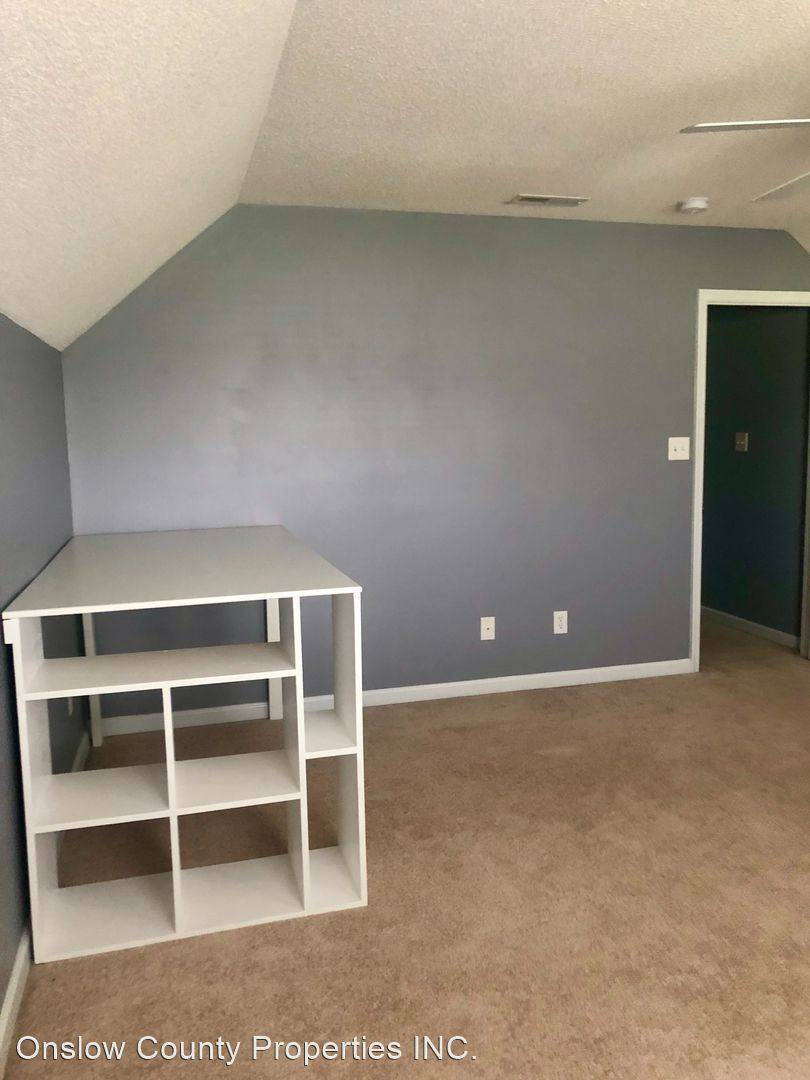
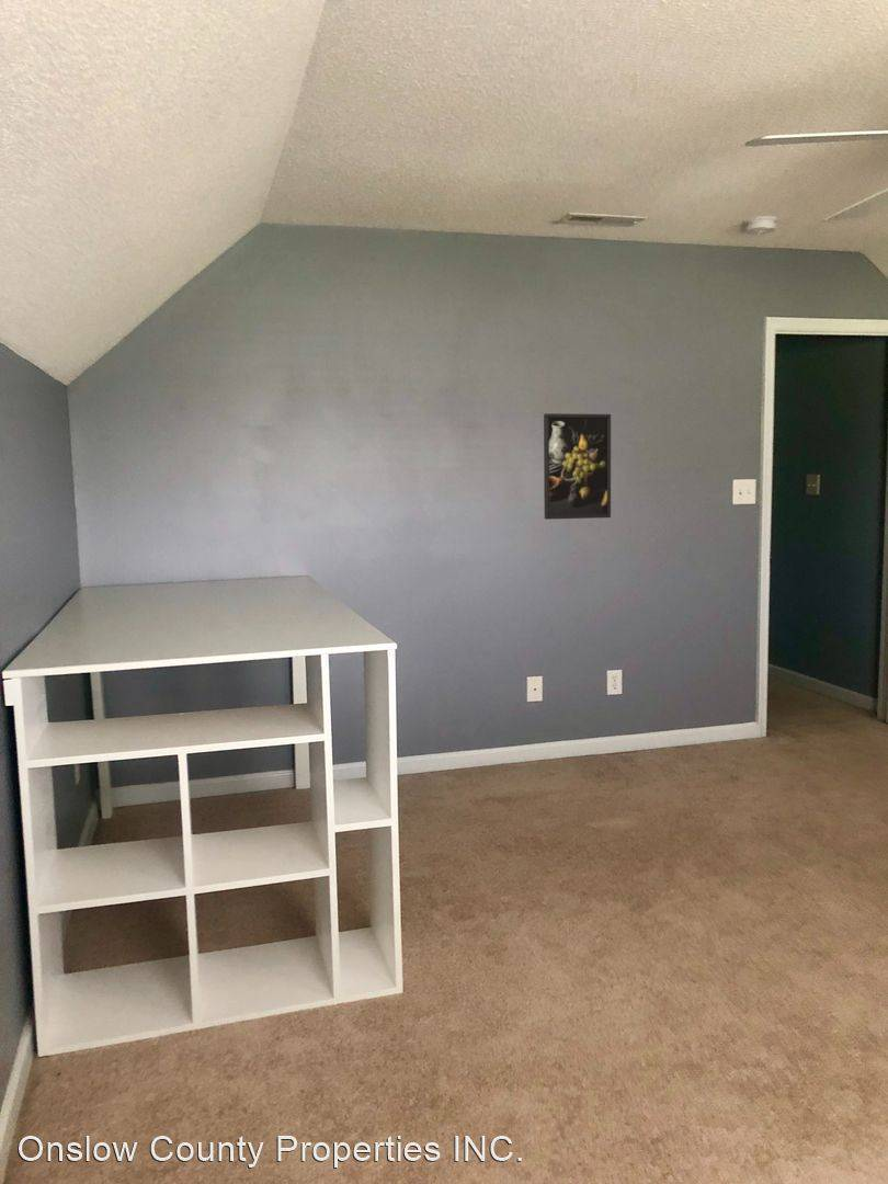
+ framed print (577, 466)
